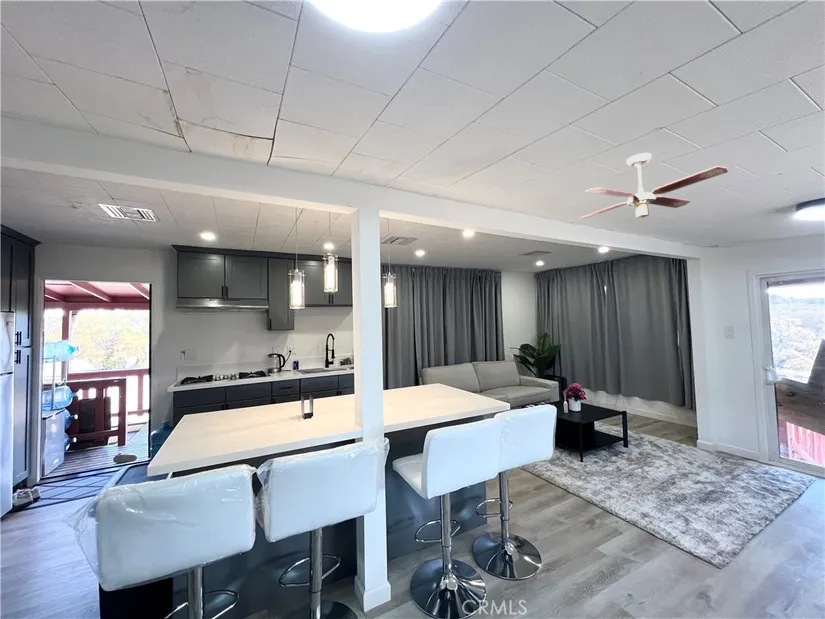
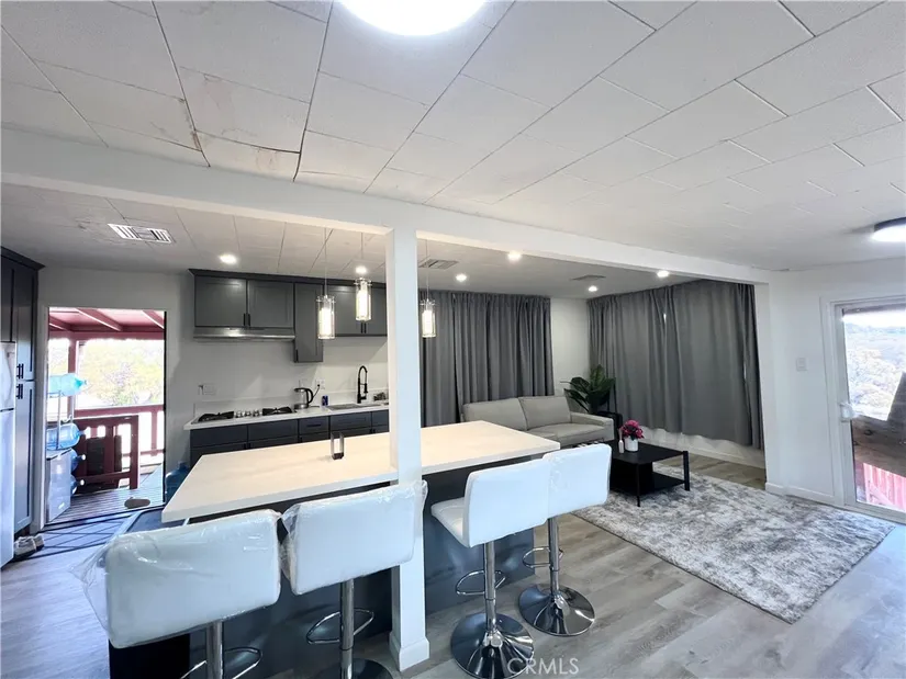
- ceiling fan (640, 187)
